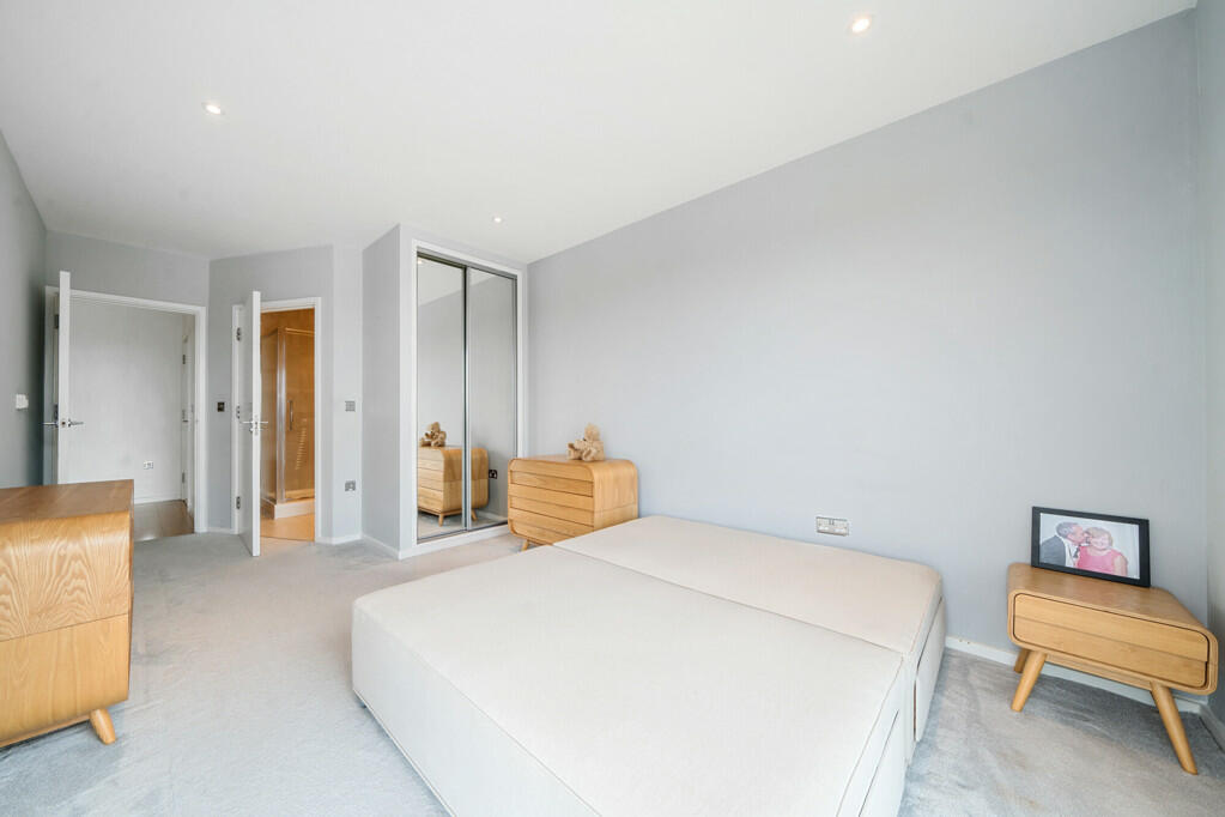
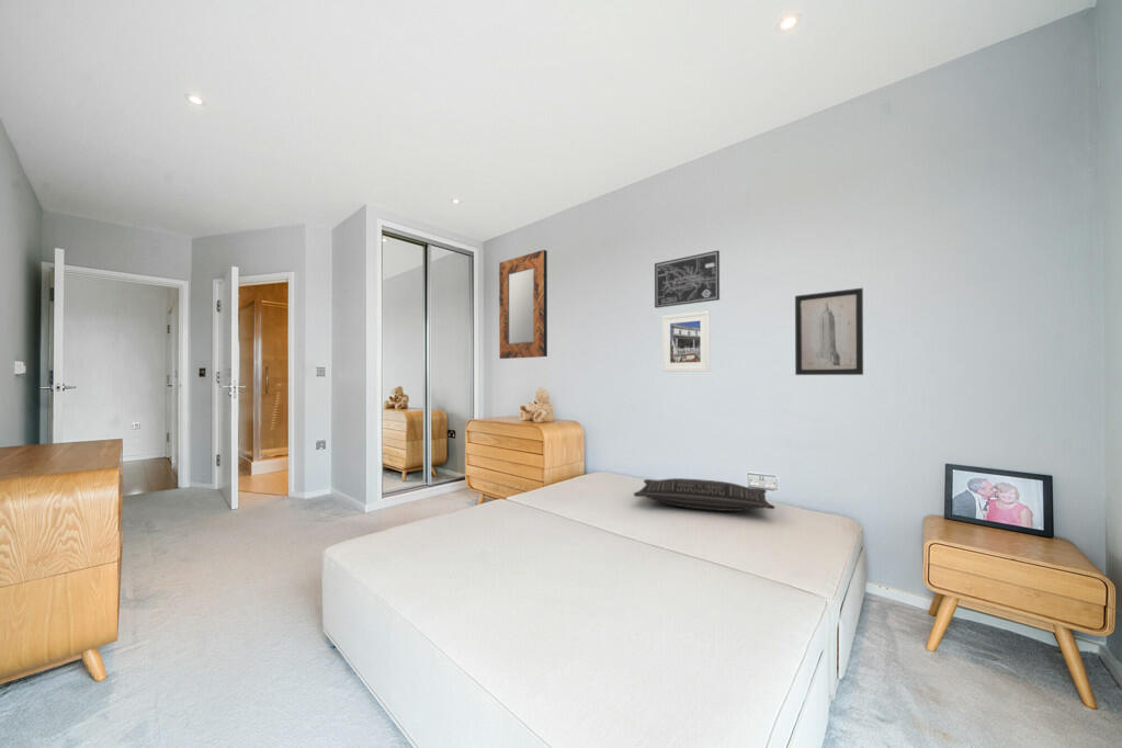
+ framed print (684, 342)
+ home mirror (521, 307)
+ wall art (827, 333)
+ pillow (701, 494)
+ wall art (684, 281)
